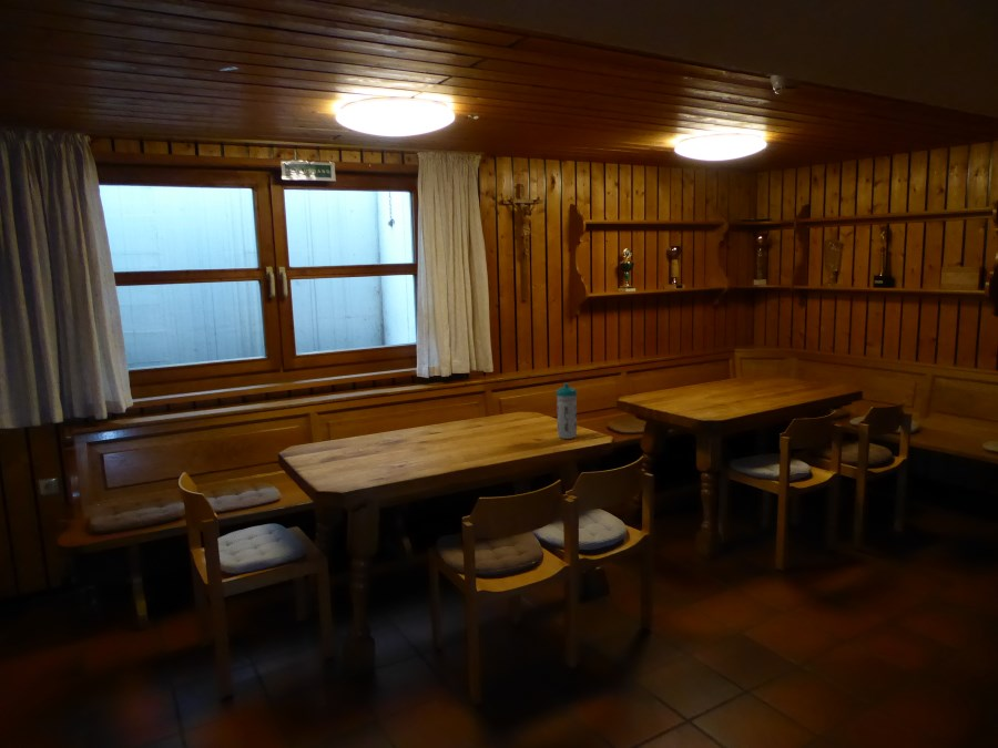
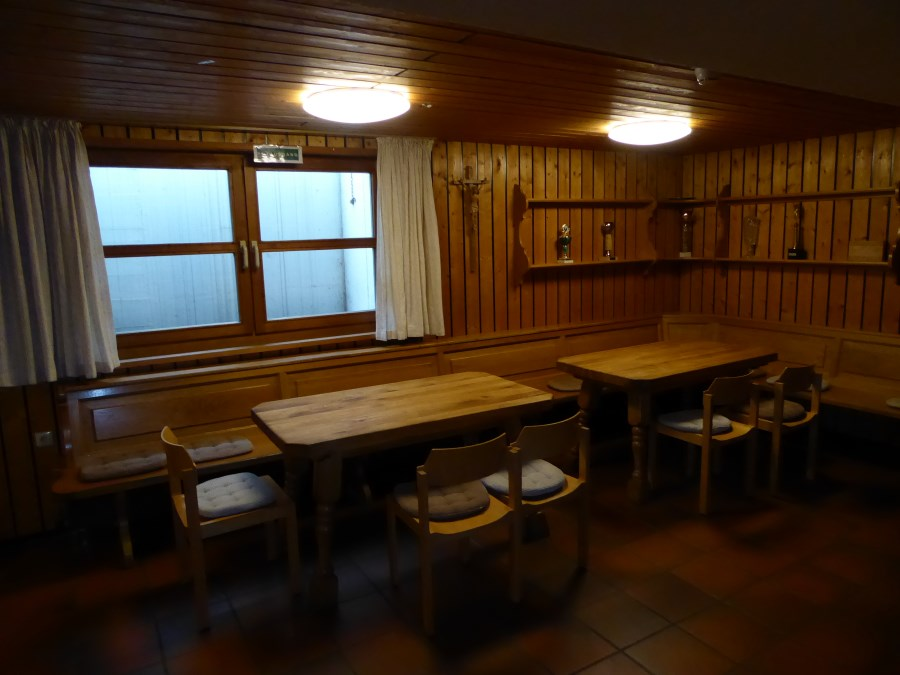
- water bottle (567, 410)
